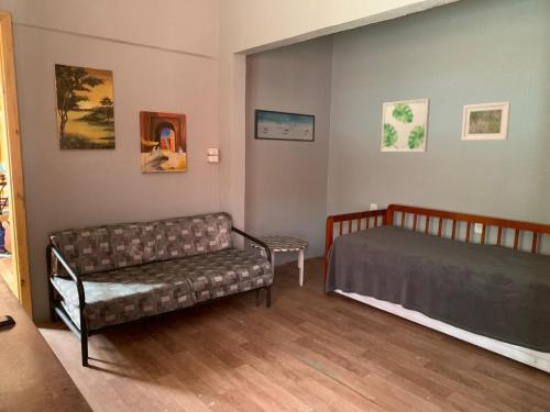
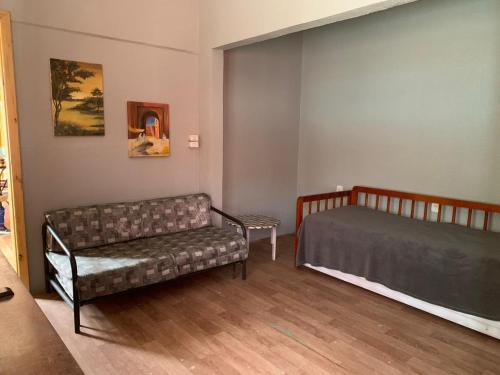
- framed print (484, 122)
- wall art (404, 126)
- wall art (286, 126)
